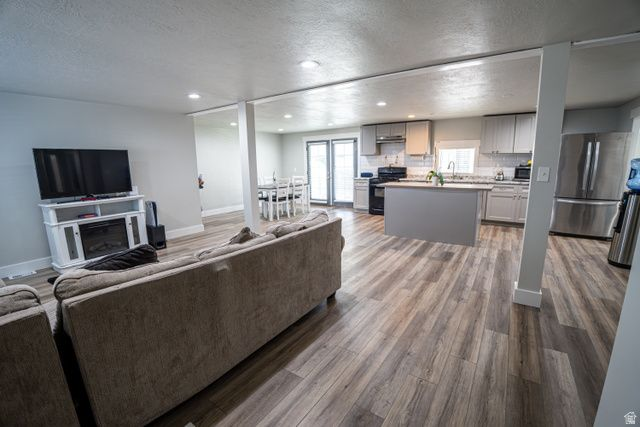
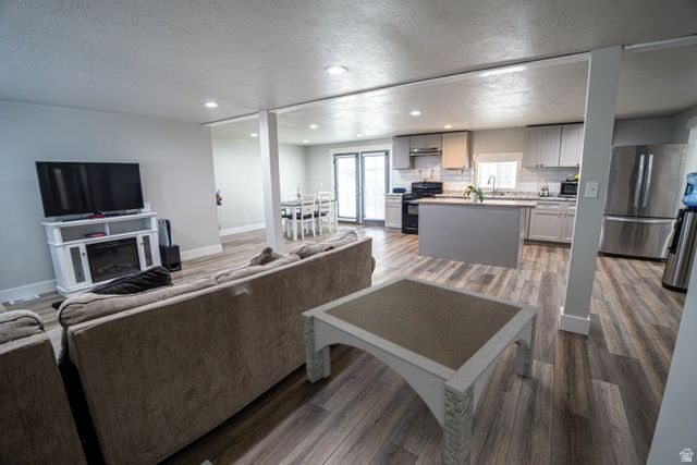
+ coffee table (420, 343)
